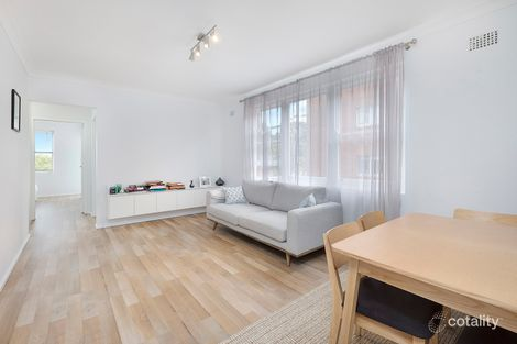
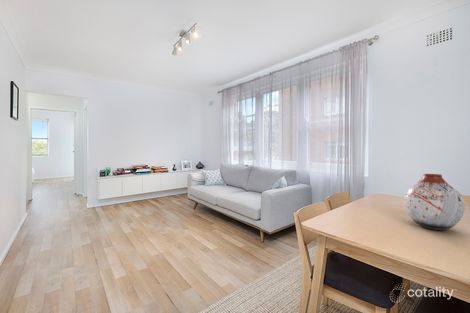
+ vase (432, 200)
